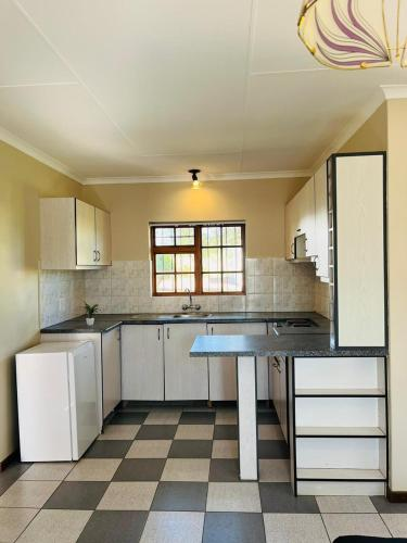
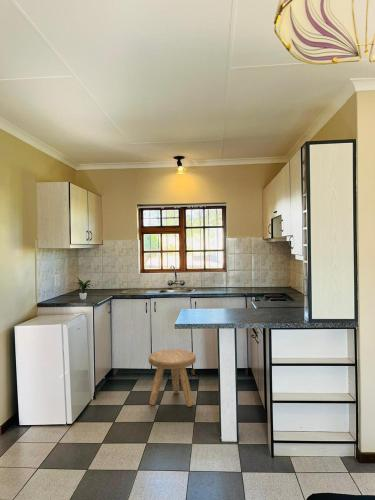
+ stool (172, 378)
